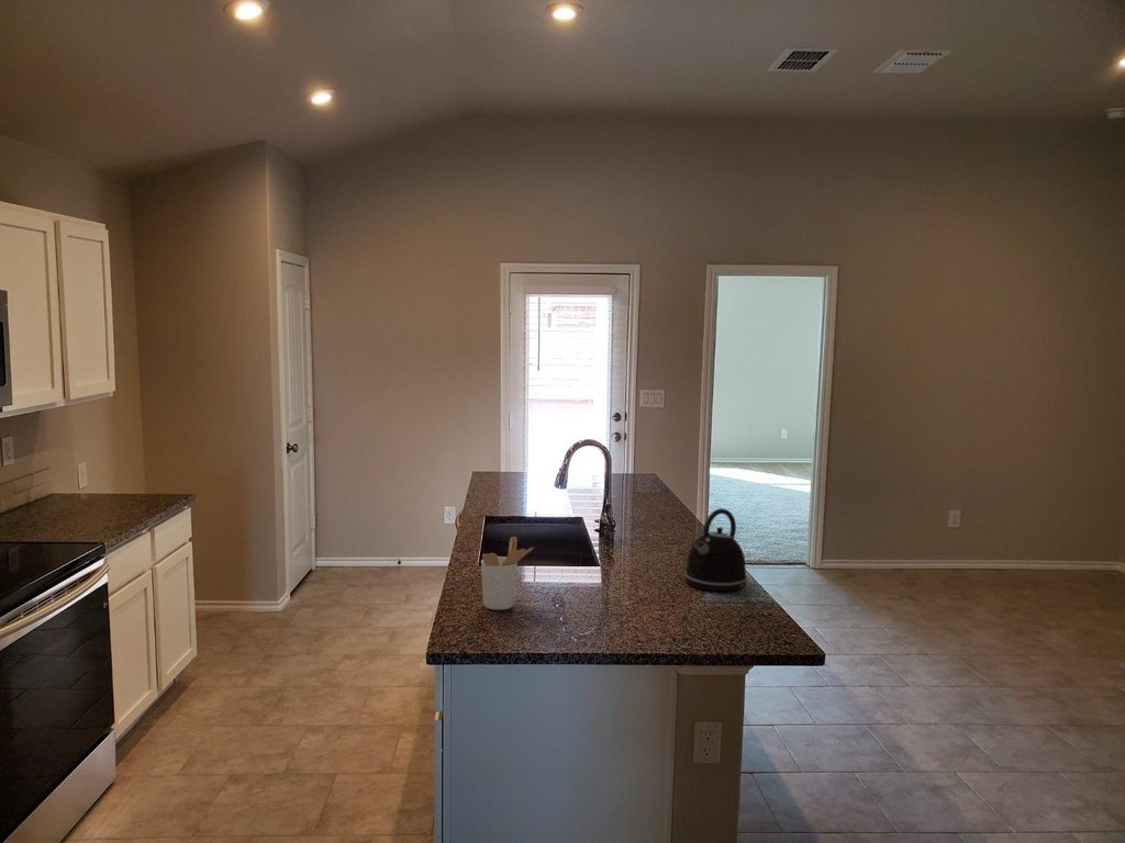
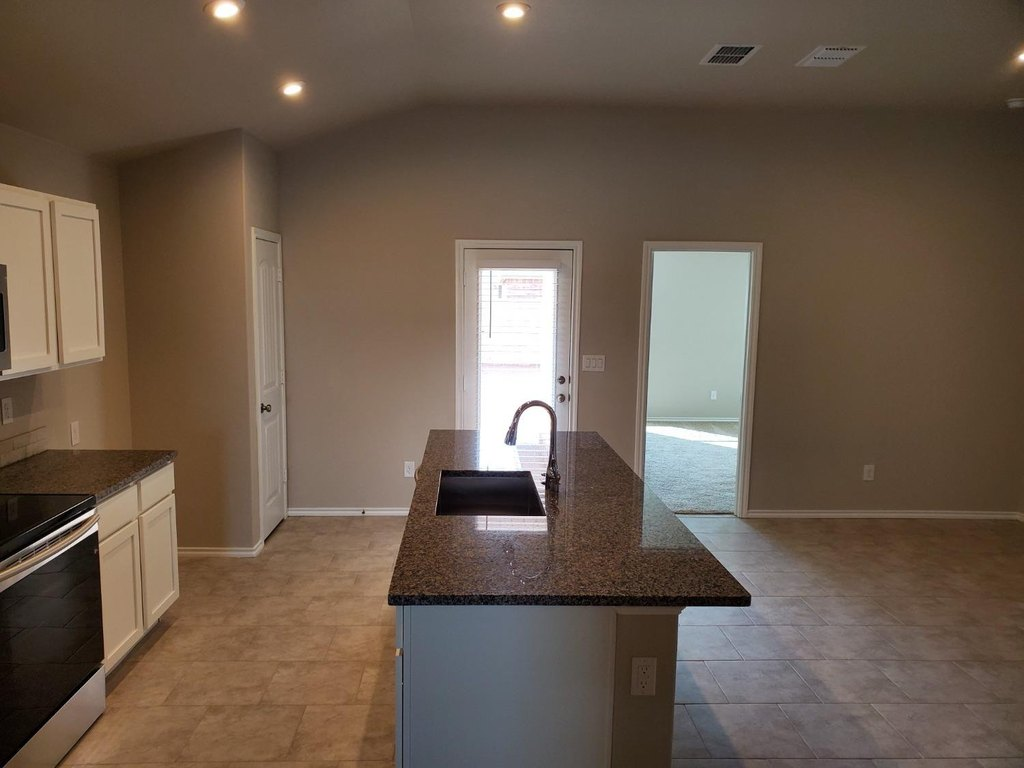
- utensil holder (505, 574)
- kettle (716, 546)
